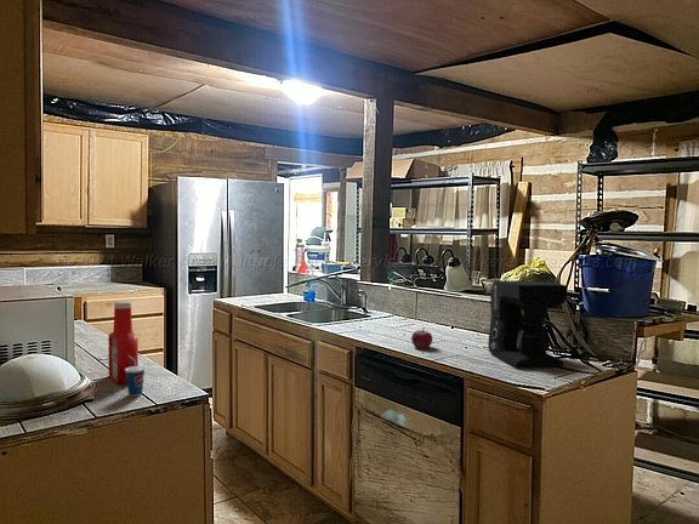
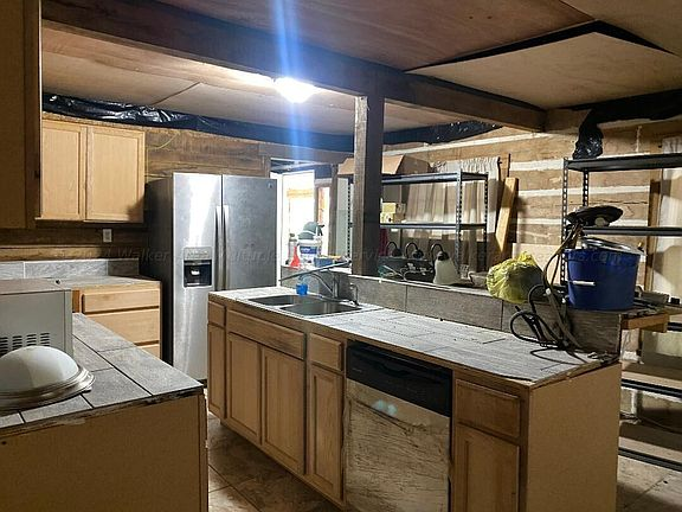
- soap bottle (123, 340)
- coffee maker (525, 321)
- cup (135, 374)
- fruit (421, 337)
